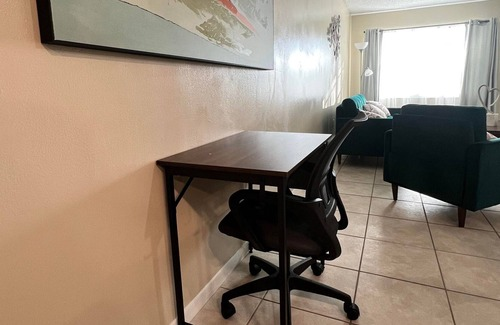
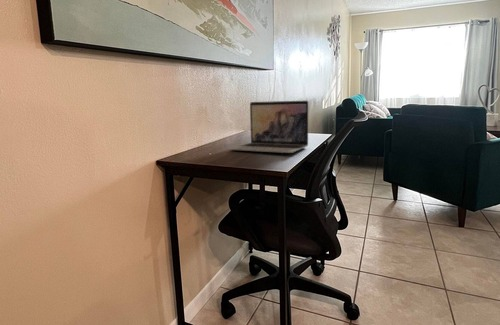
+ laptop (269, 125)
